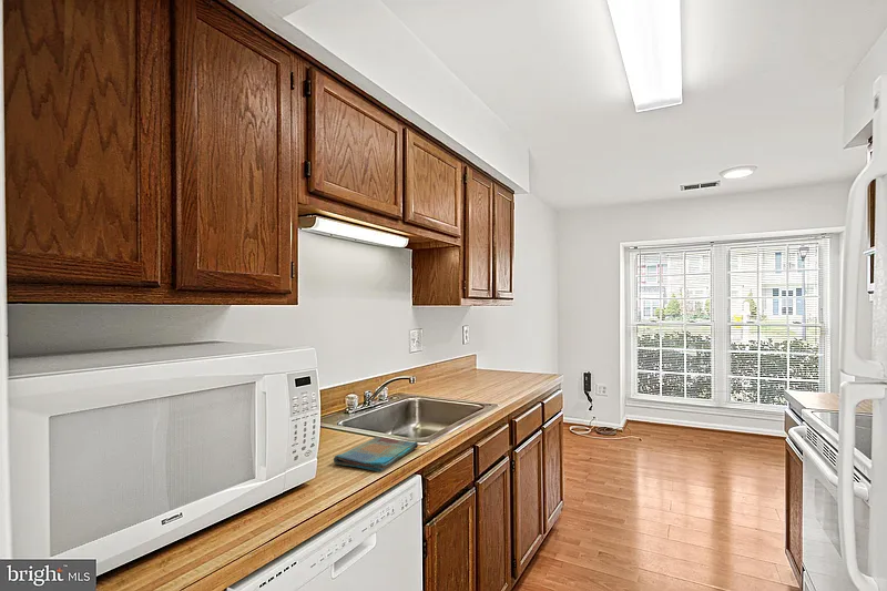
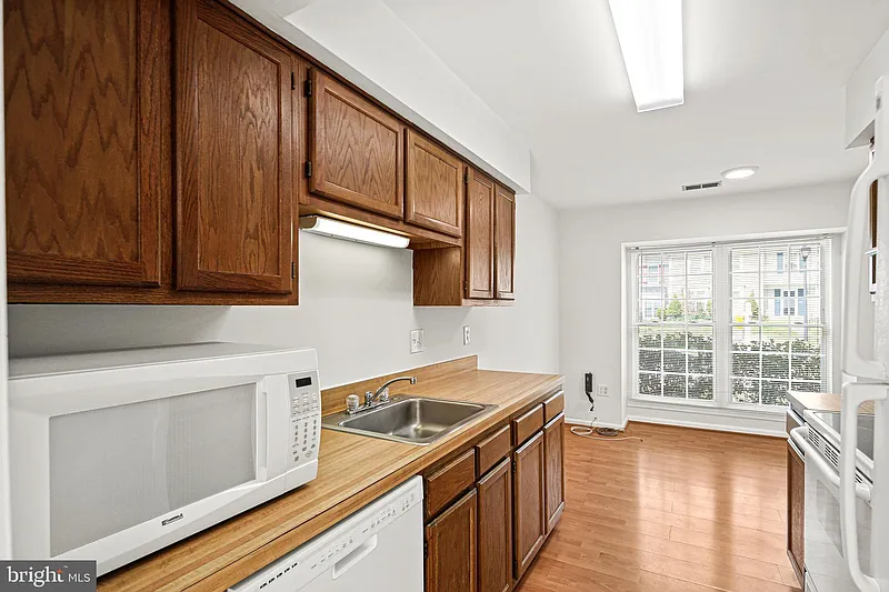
- dish towel (377, 451)
